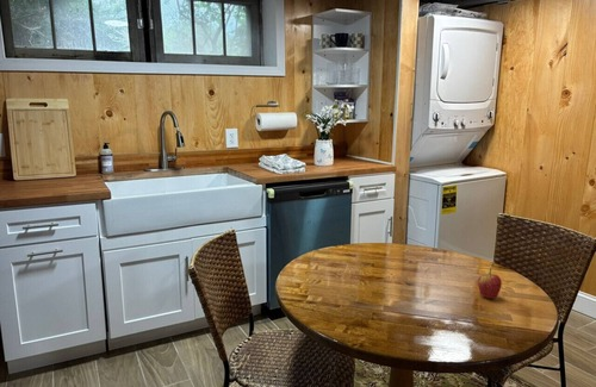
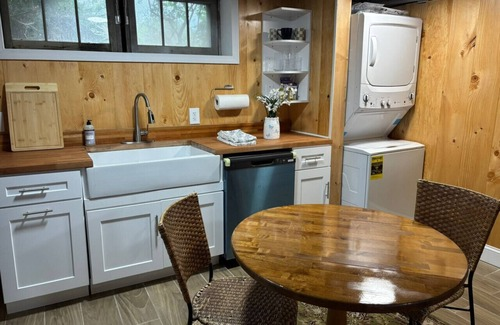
- fruit (489, 281)
